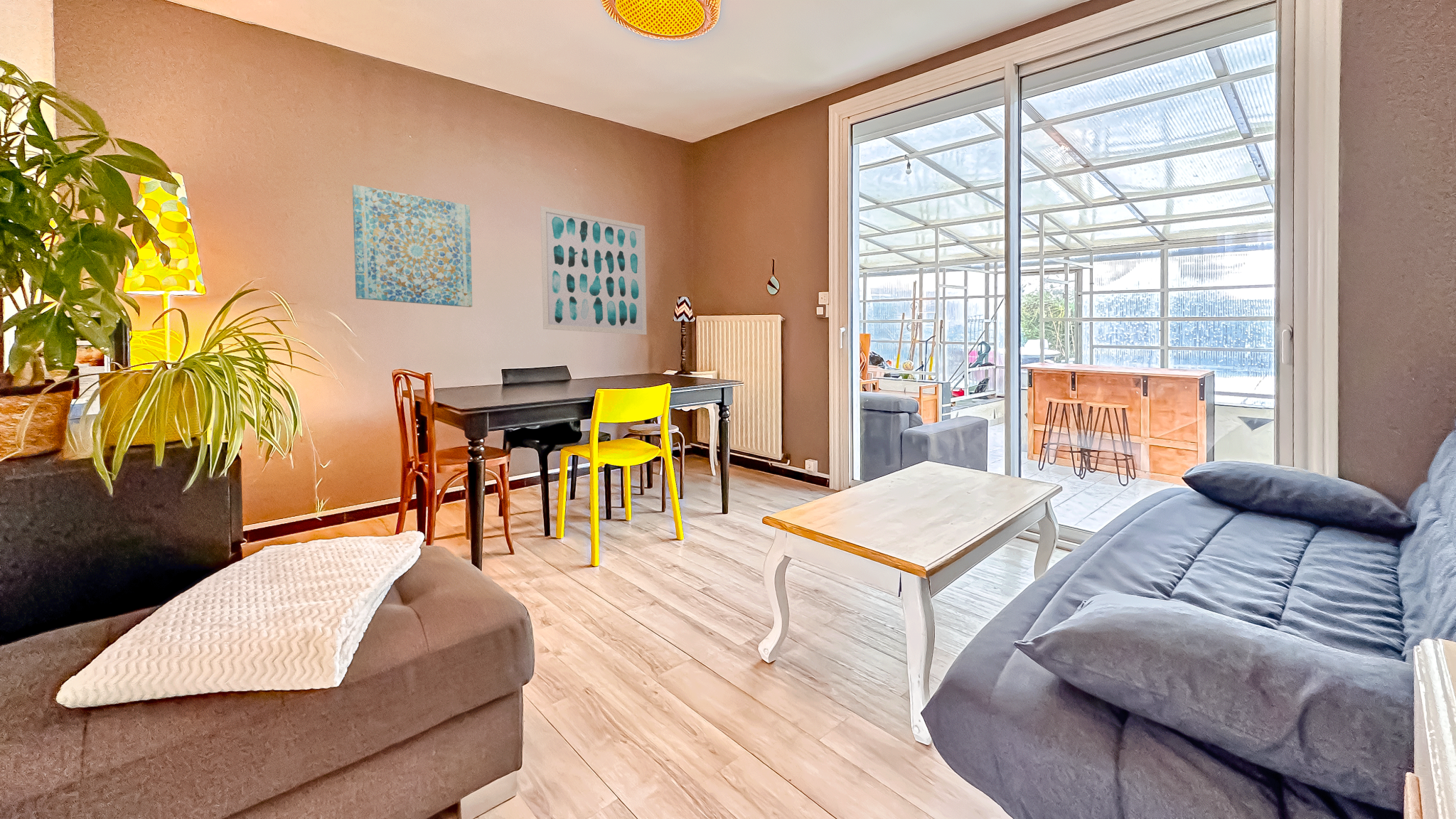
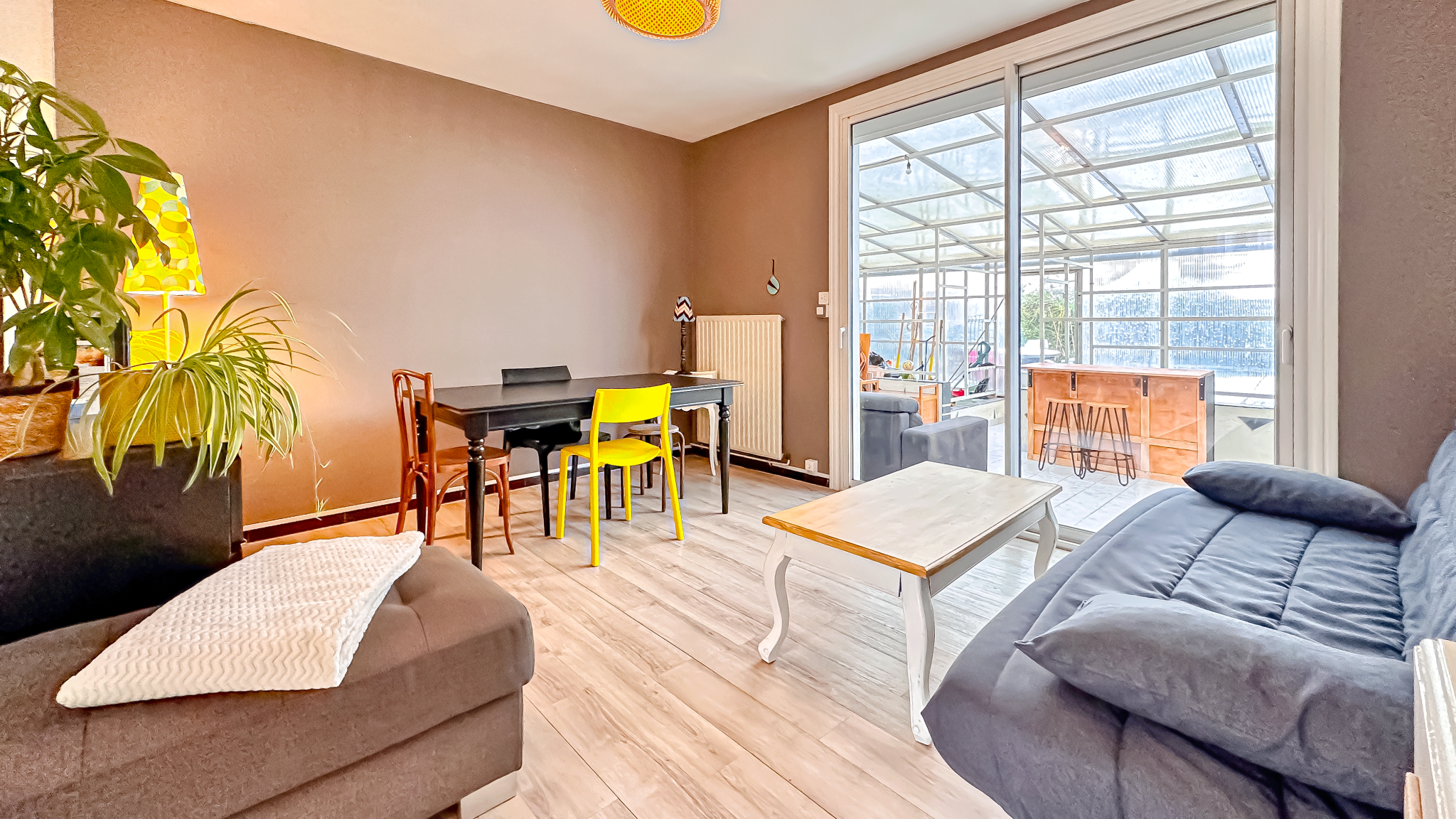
- wall art (596, 274)
- wall art (415, 250)
